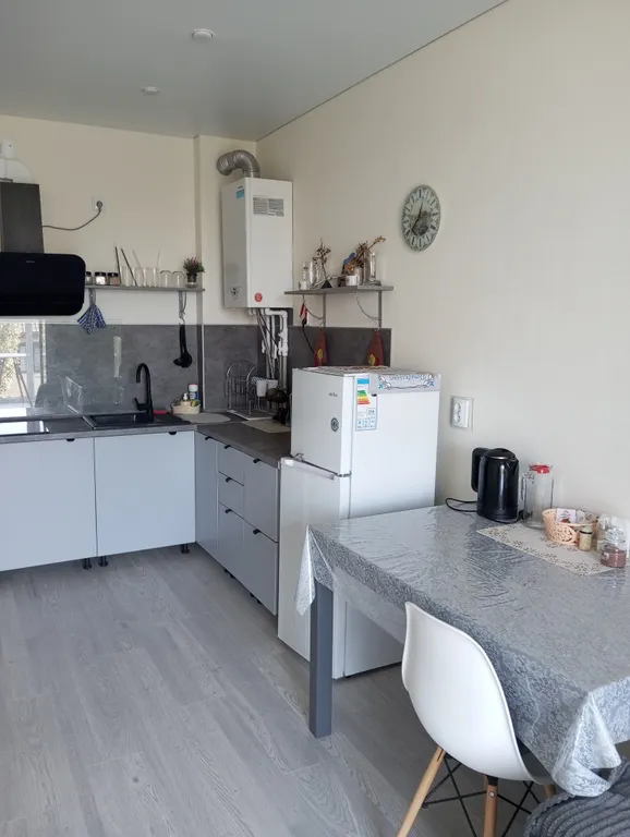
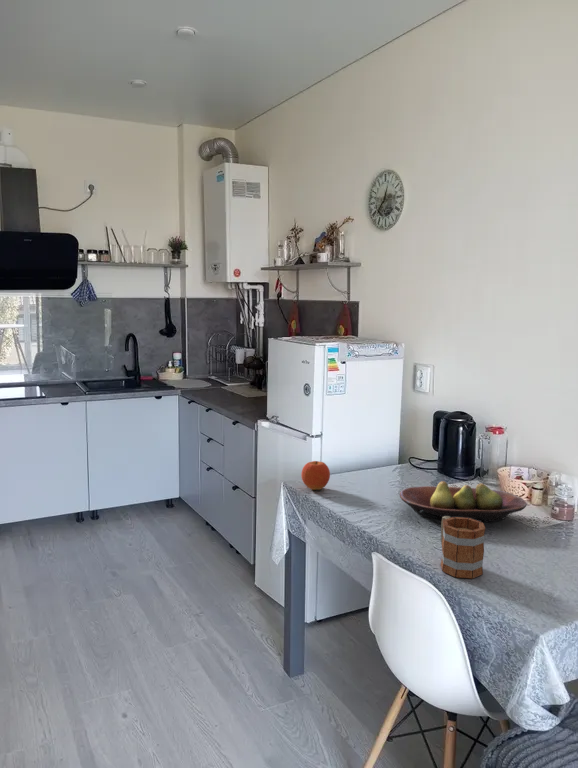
+ fruit bowl (461, 499)
+ mug (457, 543)
+ fruit (315, 475)
